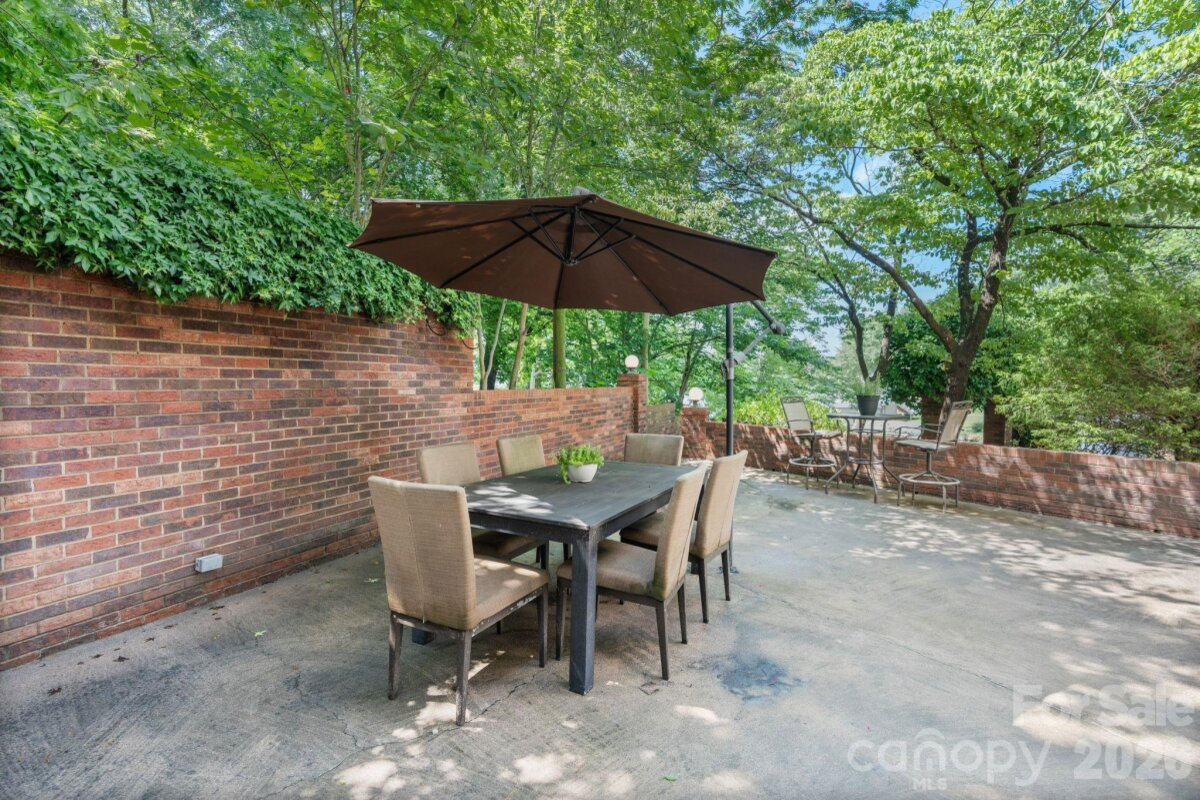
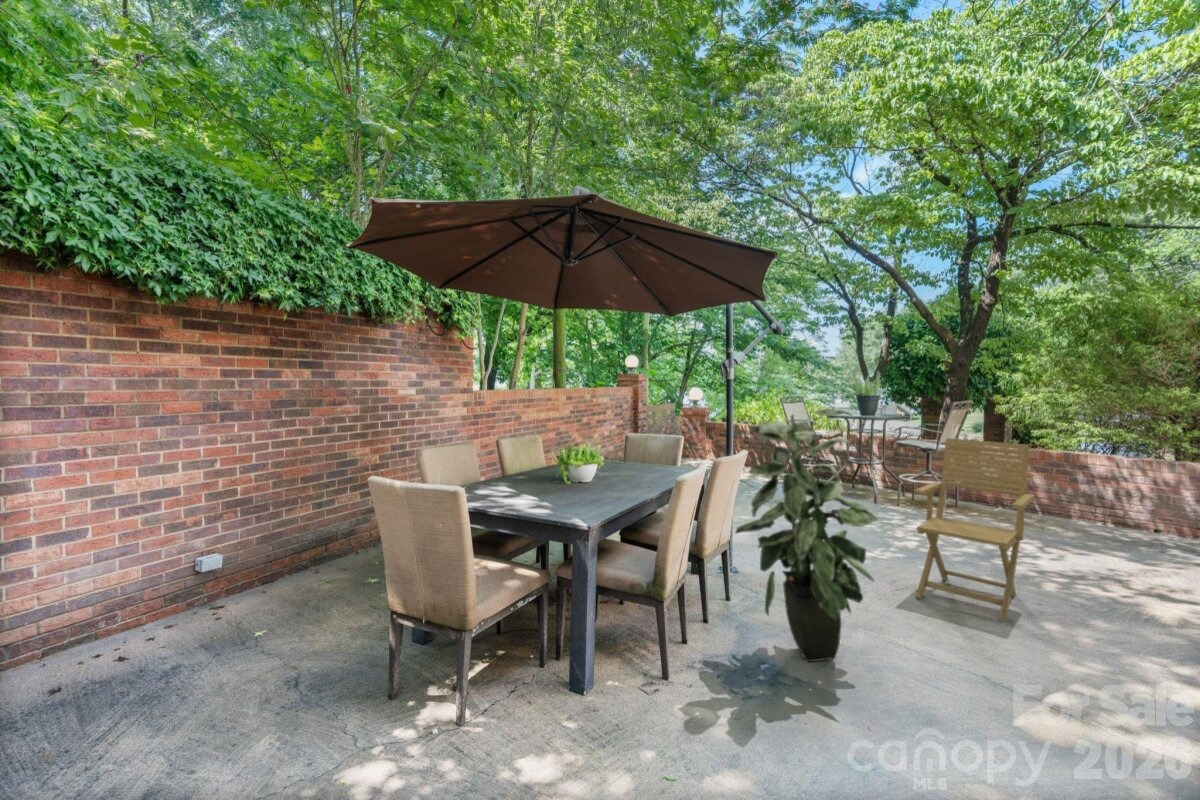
+ deck chair (972, 523)
+ indoor plant (810, 535)
